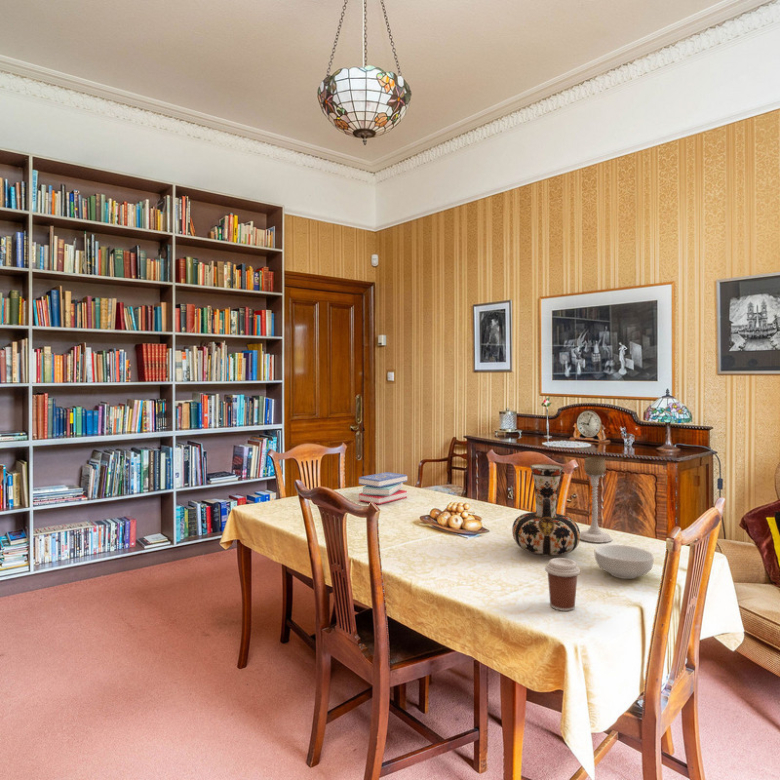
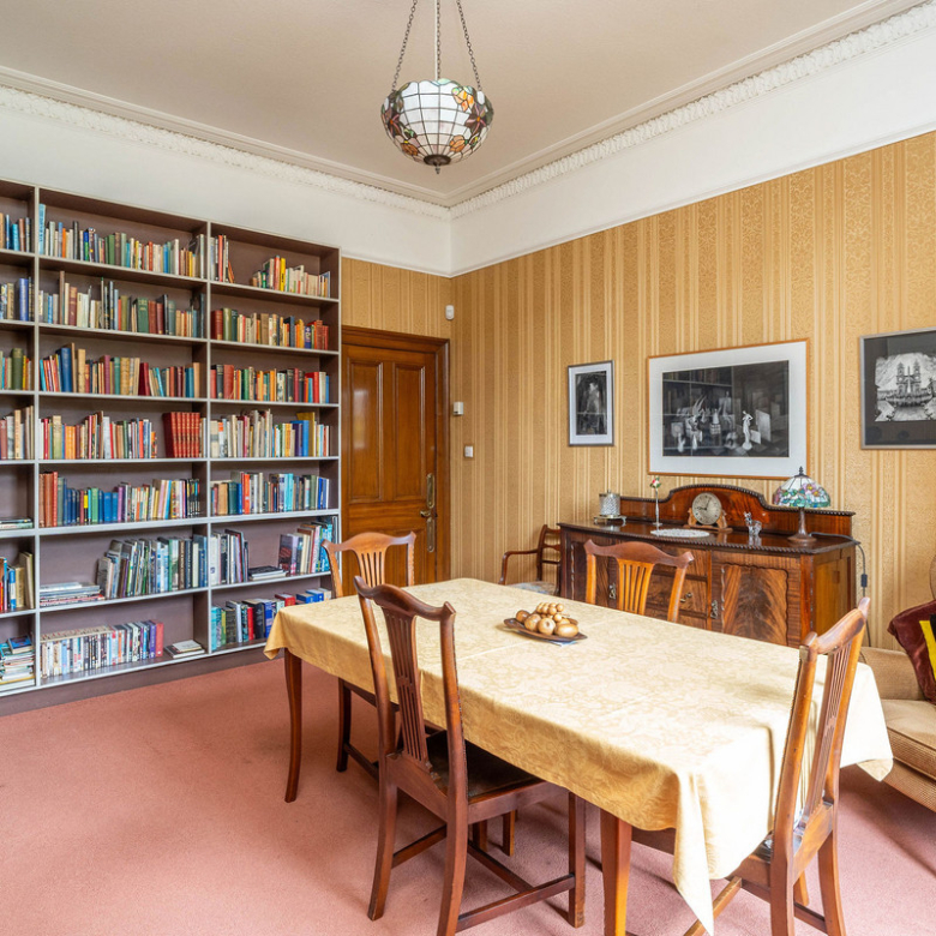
- vase (545, 508)
- cereal bowl (623, 563)
- book (383, 487)
- candle holder (594, 498)
- coffee cup (562, 583)
